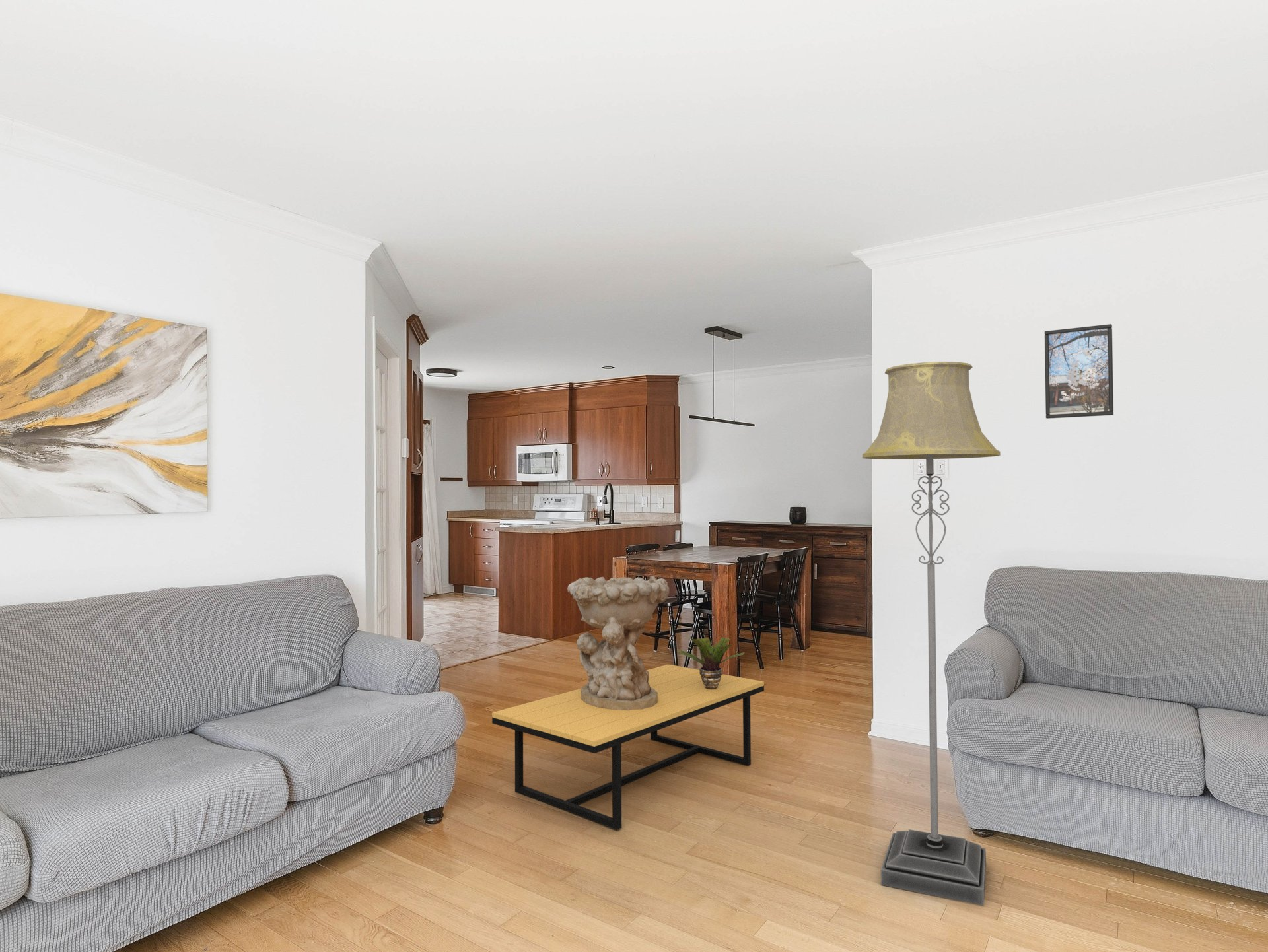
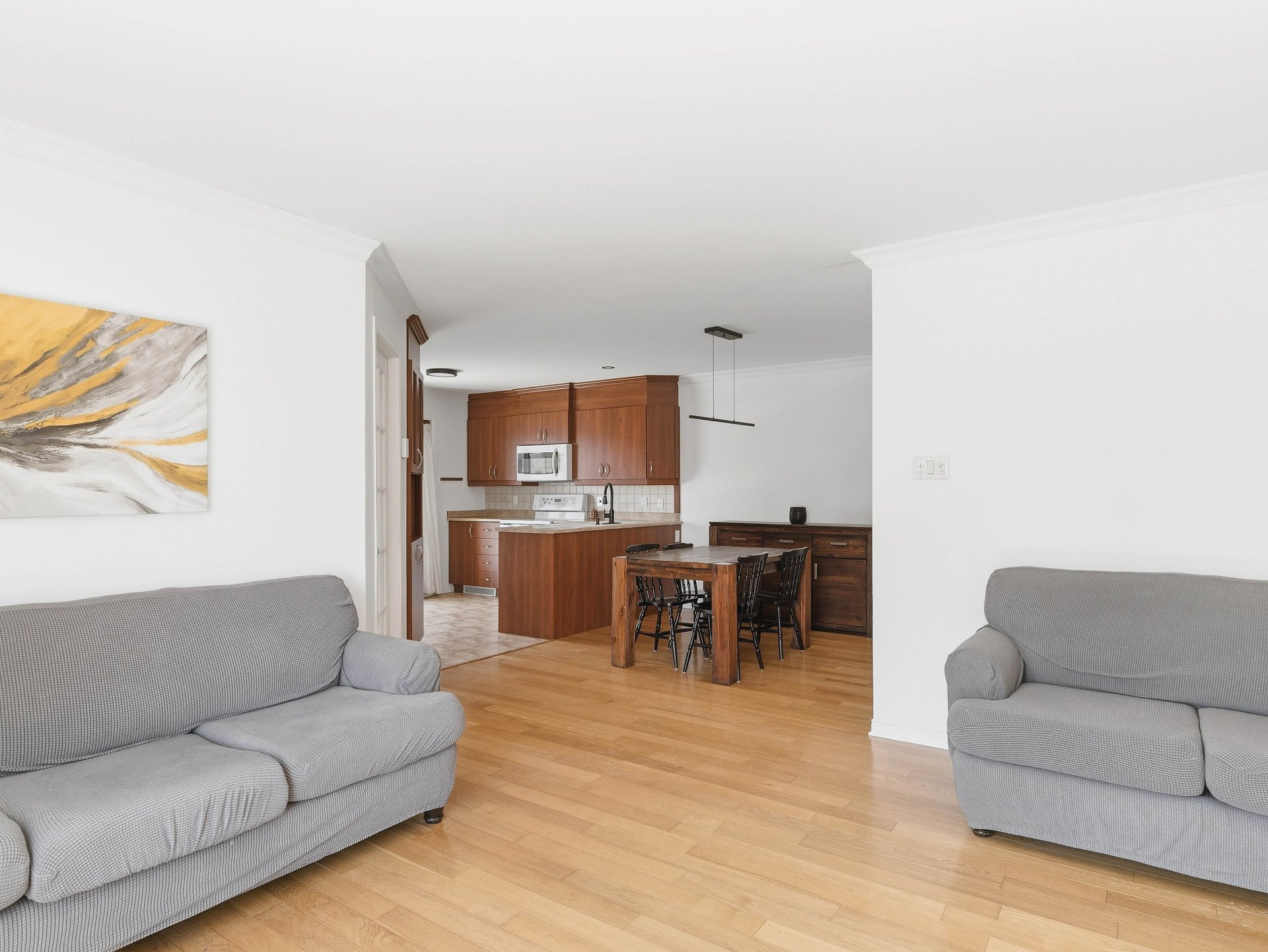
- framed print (1078, 372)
- floor lamp (931, 619)
- coffee table (638, 736)
- potted plant (712, 662)
- decorative bowl (618, 637)
